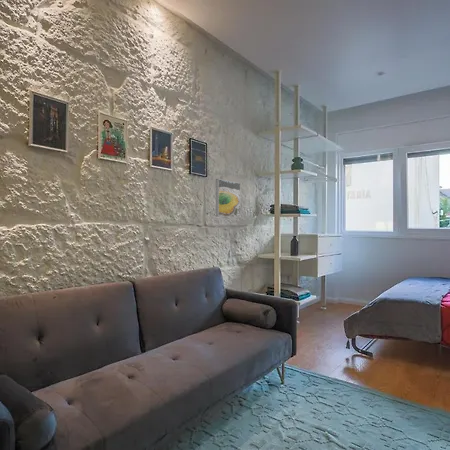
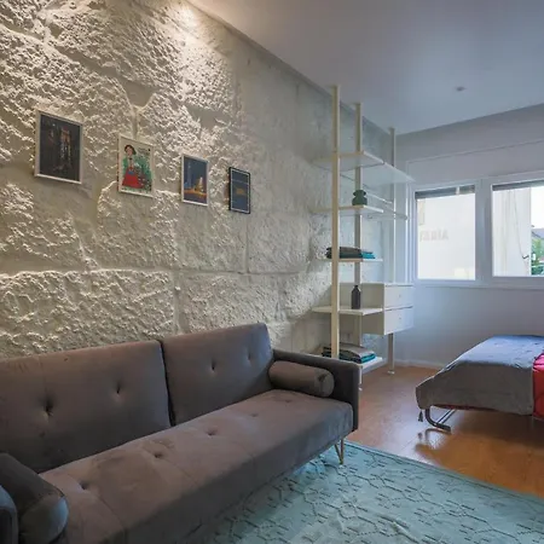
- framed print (228, 199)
